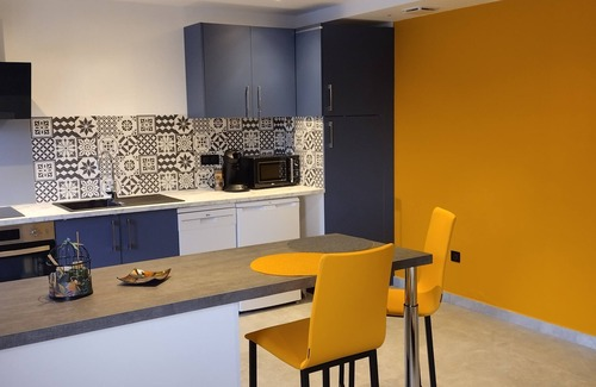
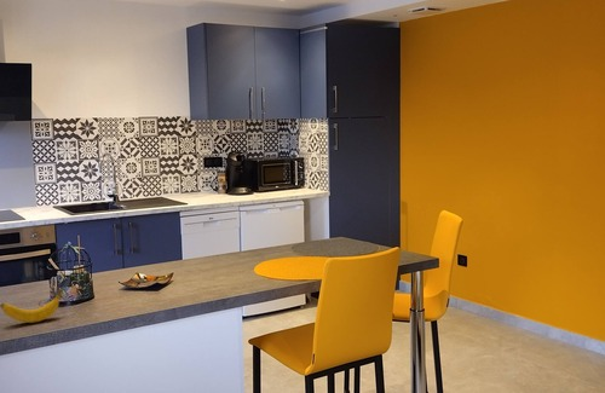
+ banana (33, 310)
